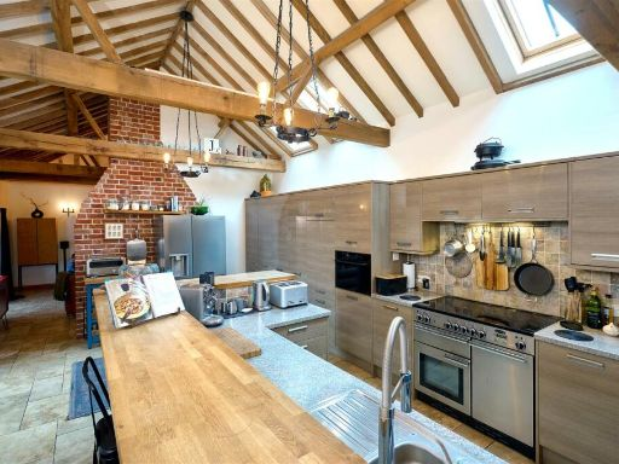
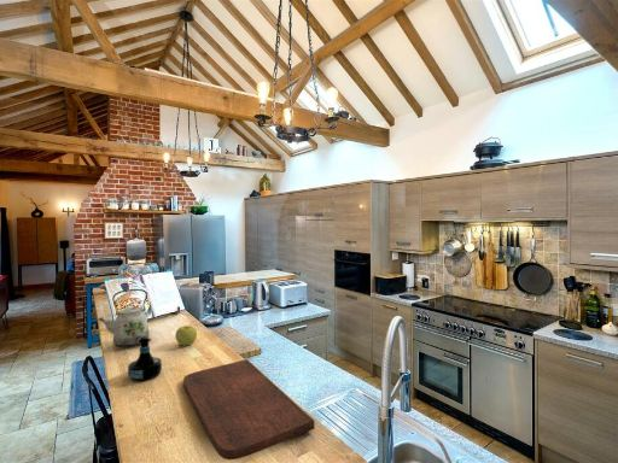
+ apple (186, 335)
+ cutting board (238, 398)
+ tequila bottle (145, 356)
+ kettle (123, 317)
